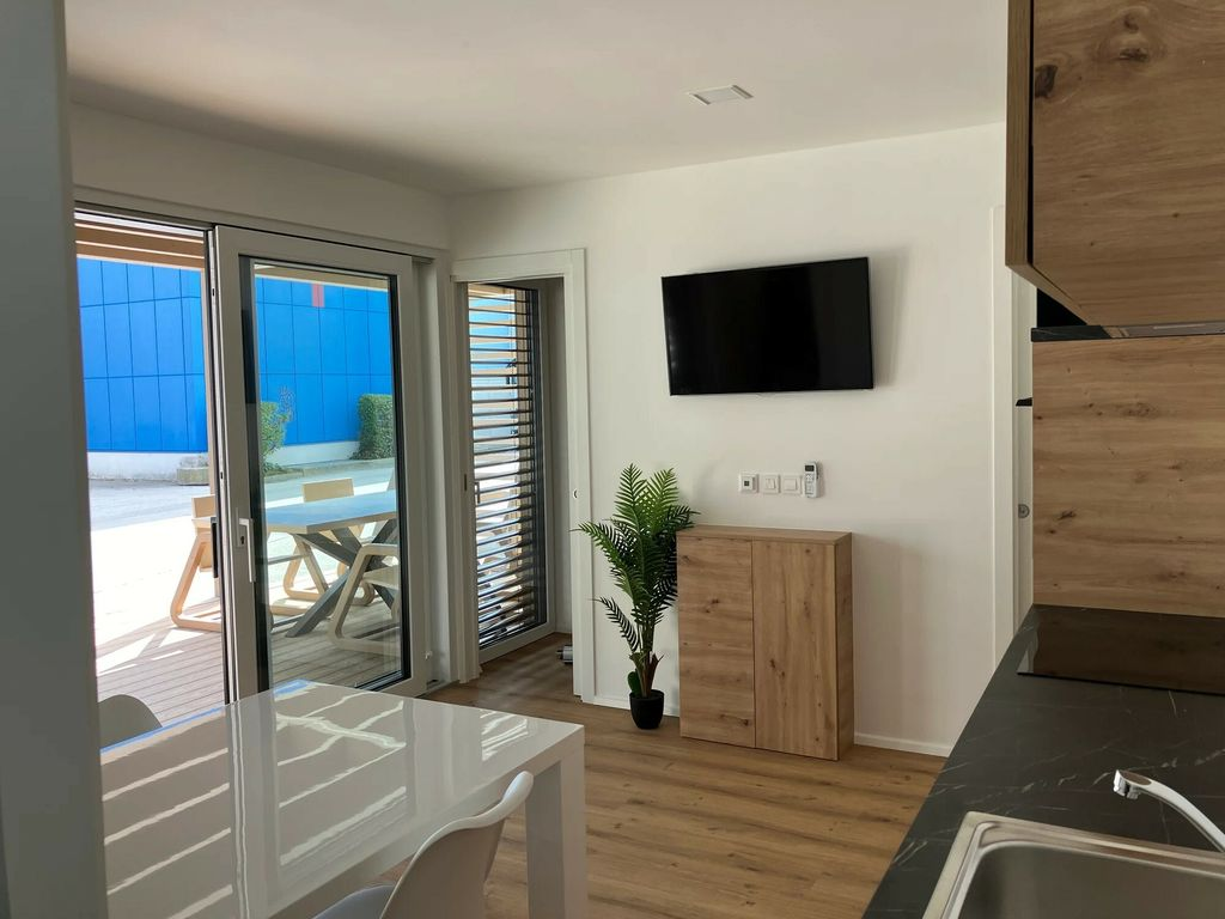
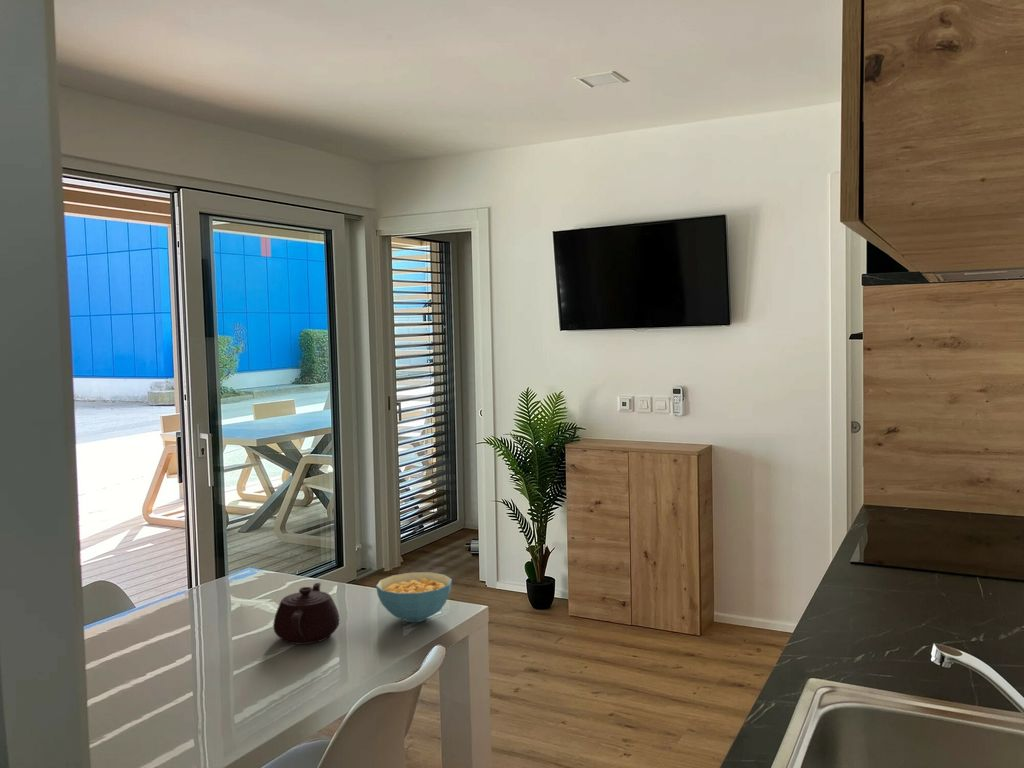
+ cereal bowl (414, 600)
+ teapot (307, 611)
